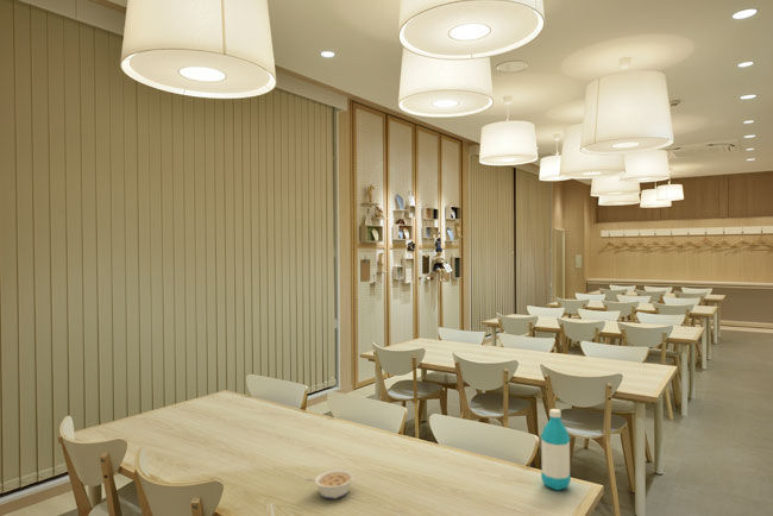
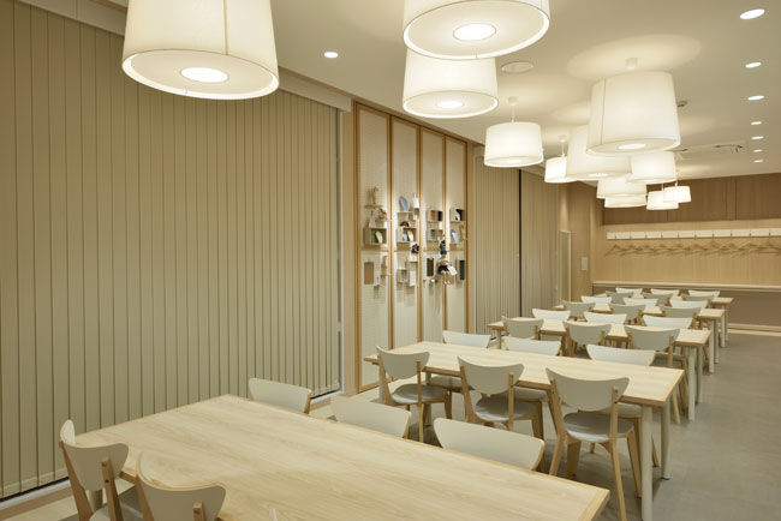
- legume (333, 484)
- water bottle (555, 447)
